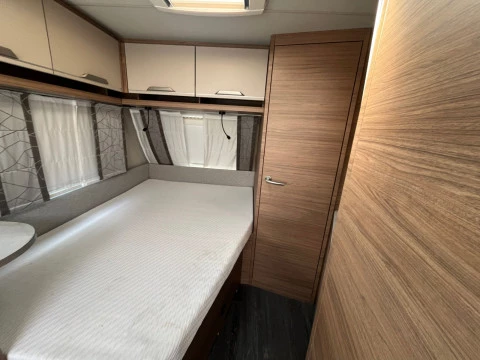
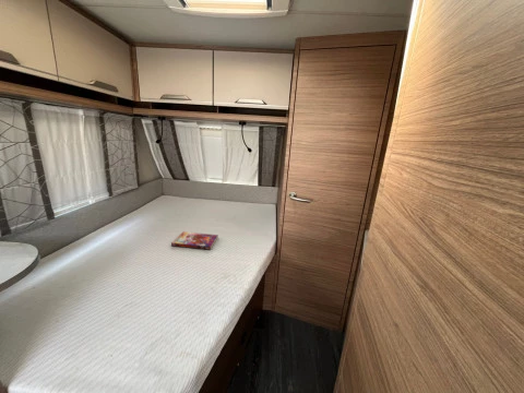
+ book (195, 240)
